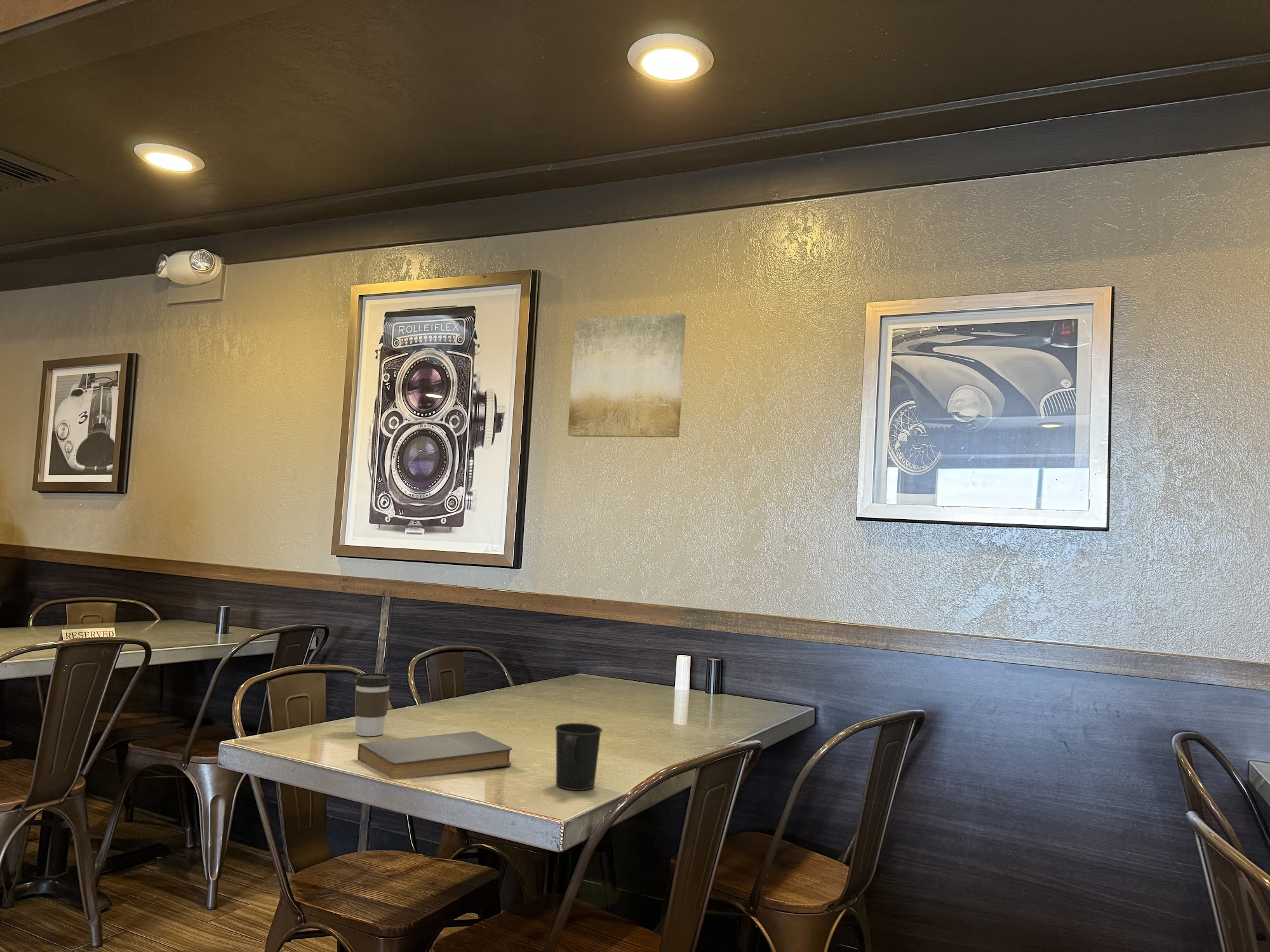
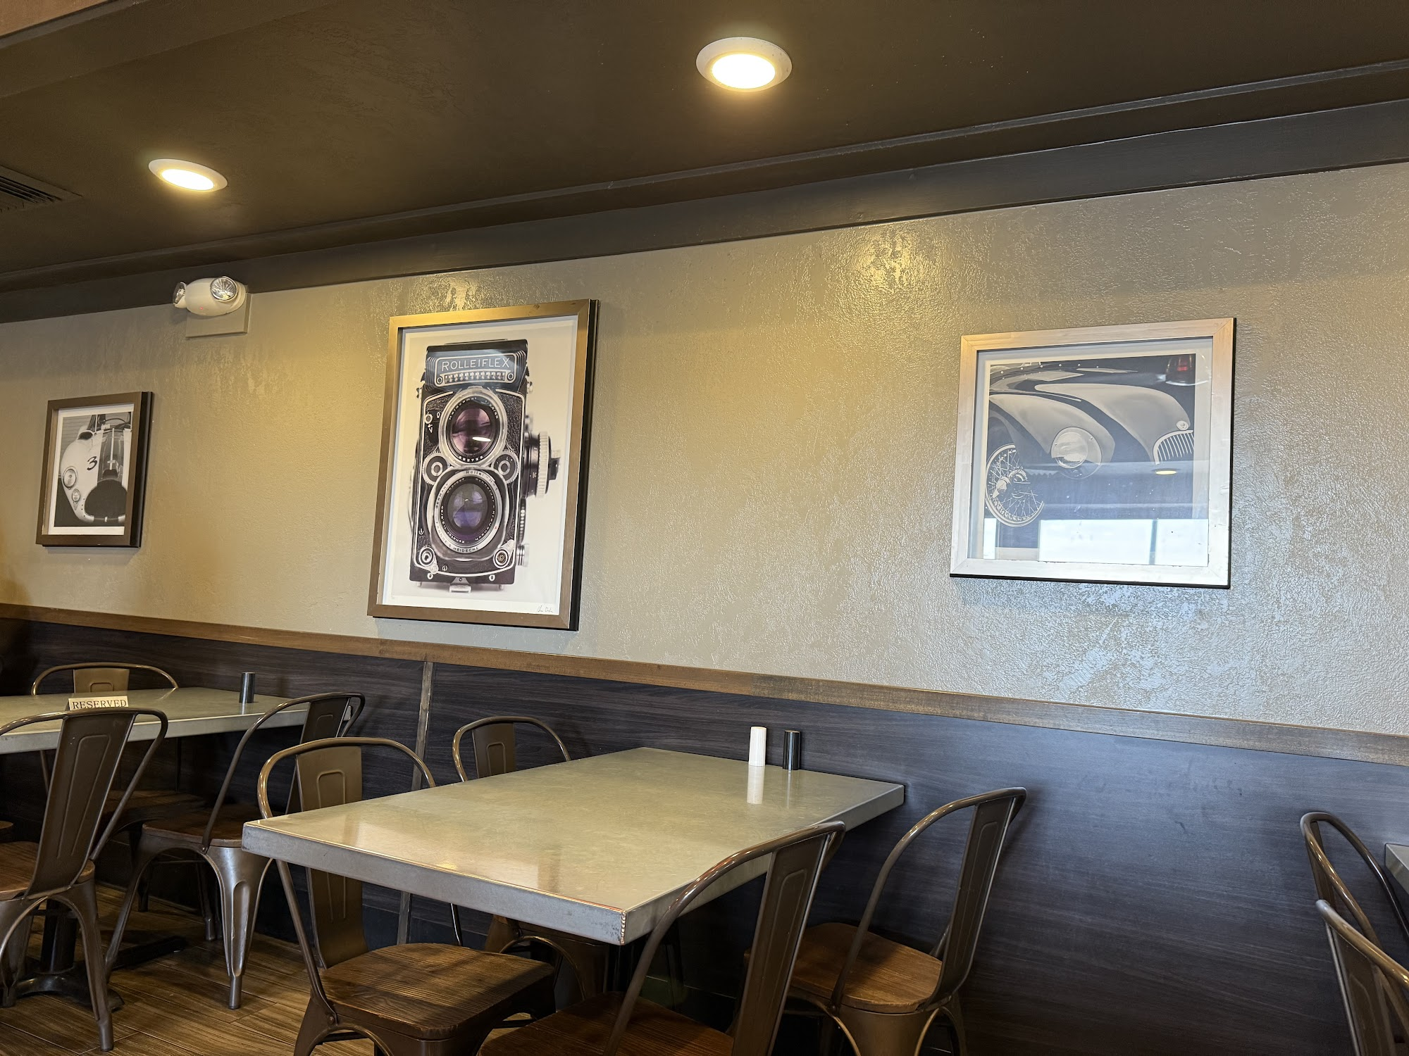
- coffee cup (371, 704)
- wall art (625, 376)
- book (436, 754)
- mug (575, 758)
